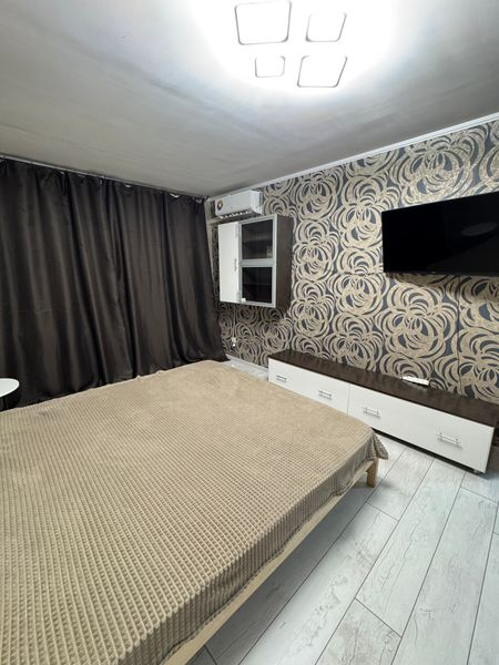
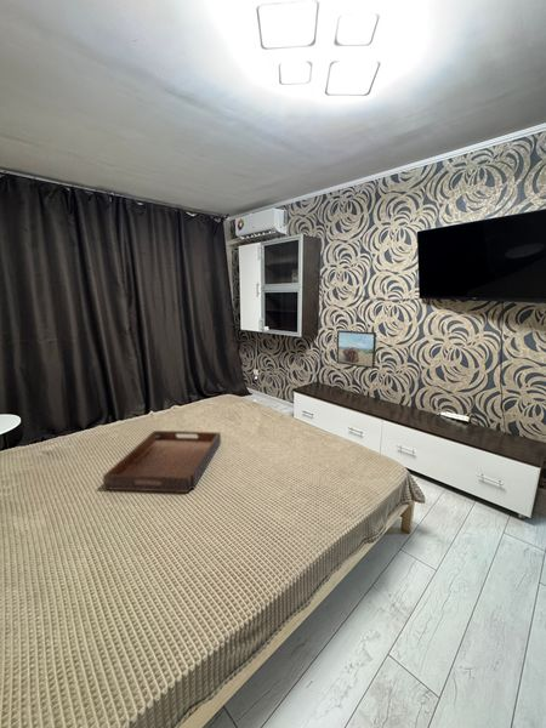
+ serving tray (170, 456)
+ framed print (354, 348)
